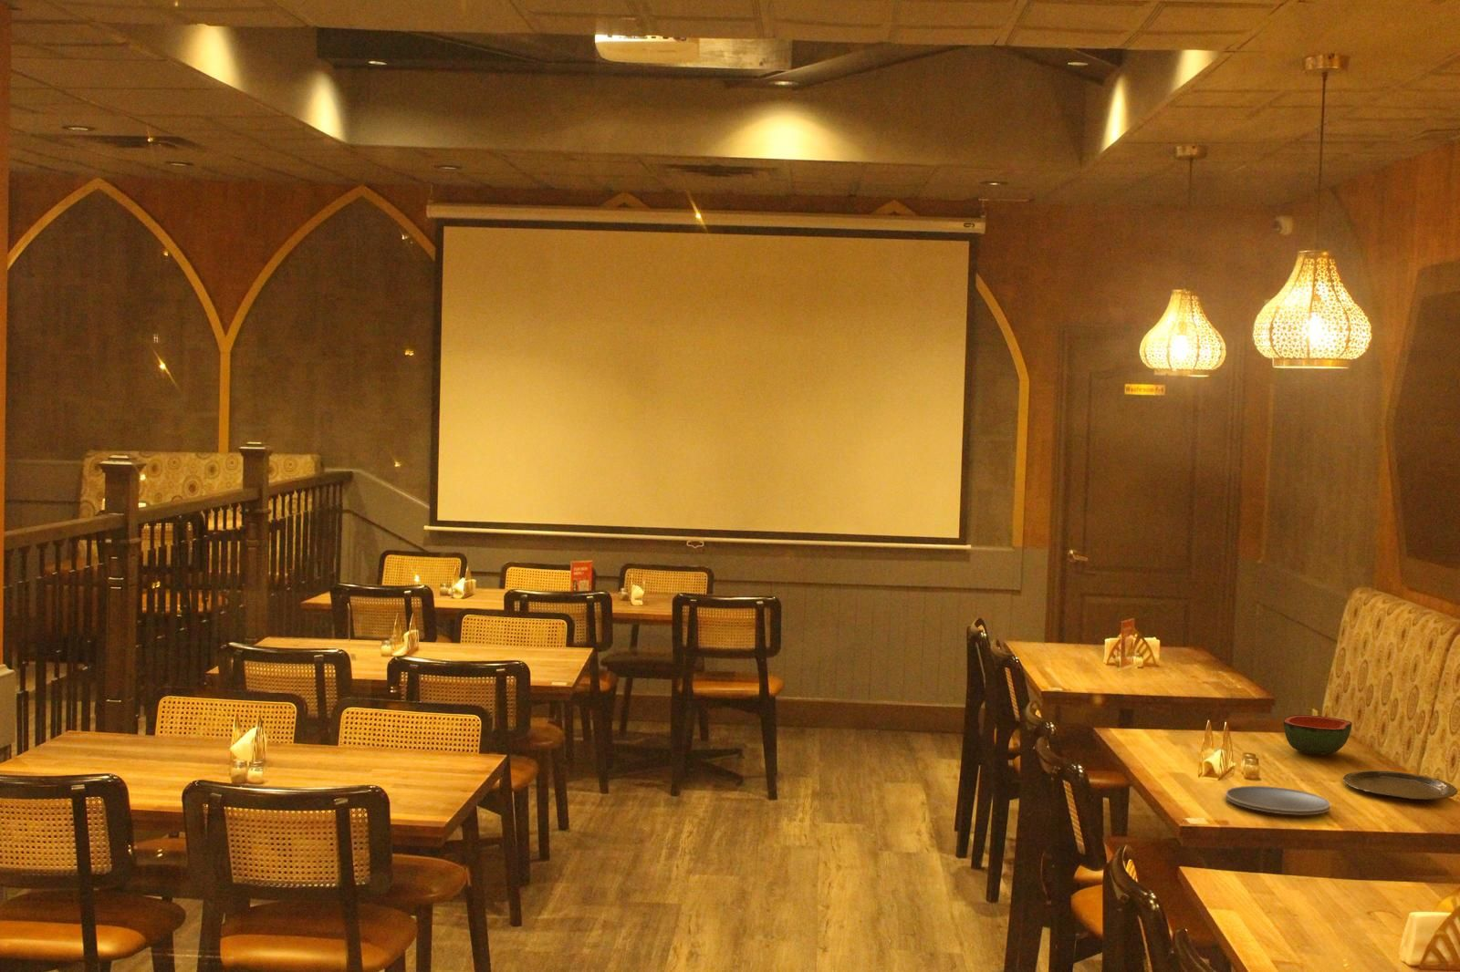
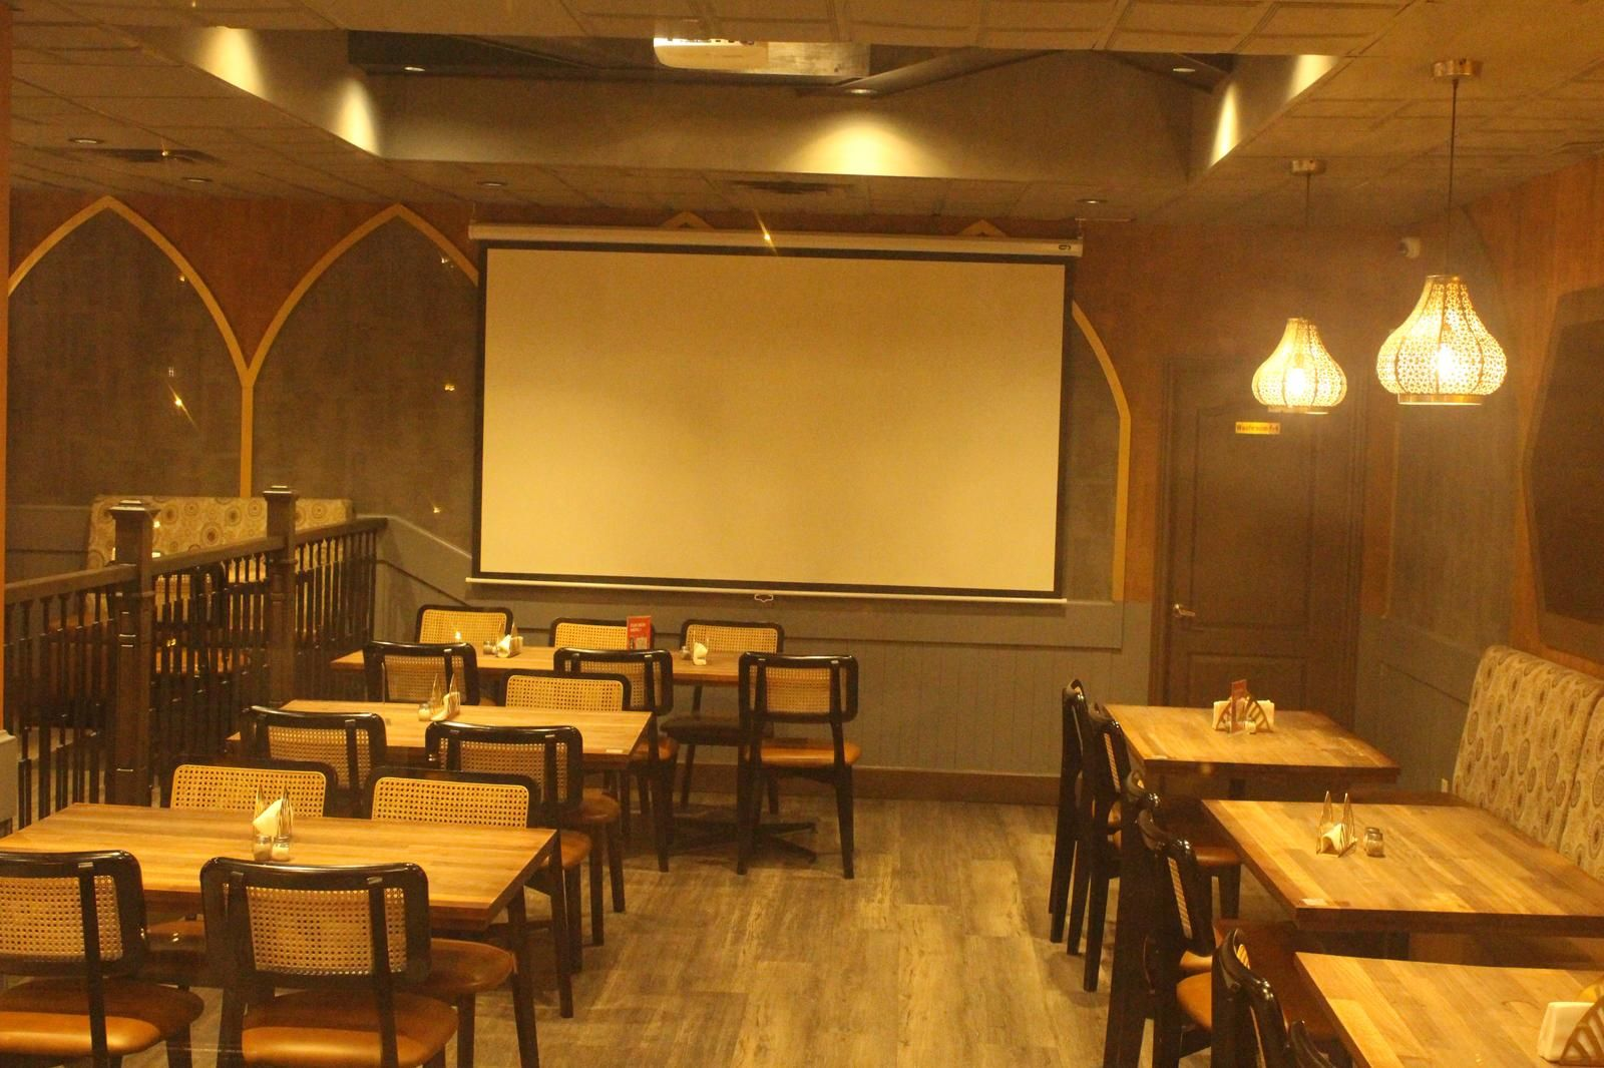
- plate (1399, 786)
- bowl (1316, 737)
- plate (1277, 802)
